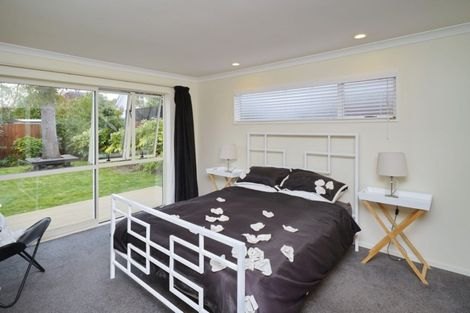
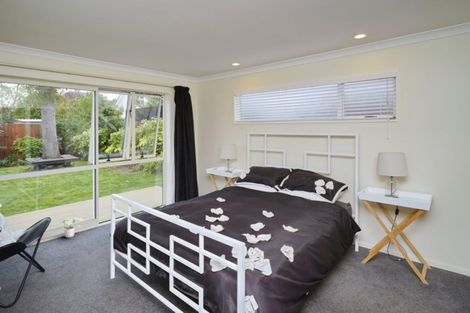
+ potted plant (70, 227)
